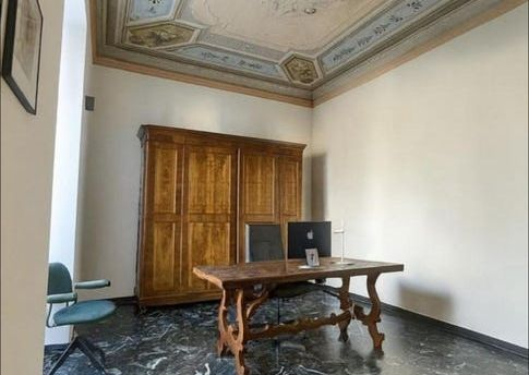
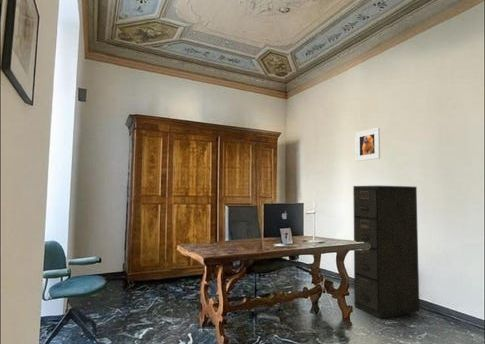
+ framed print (367, 145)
+ filing cabinet (384, 246)
